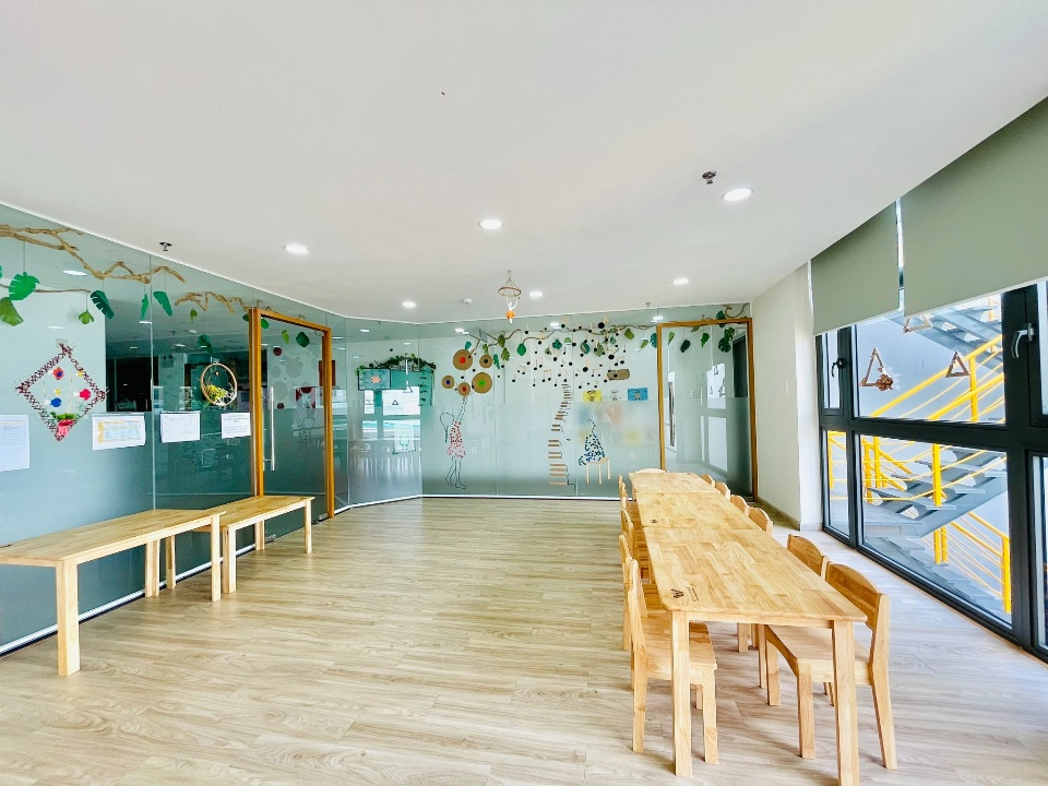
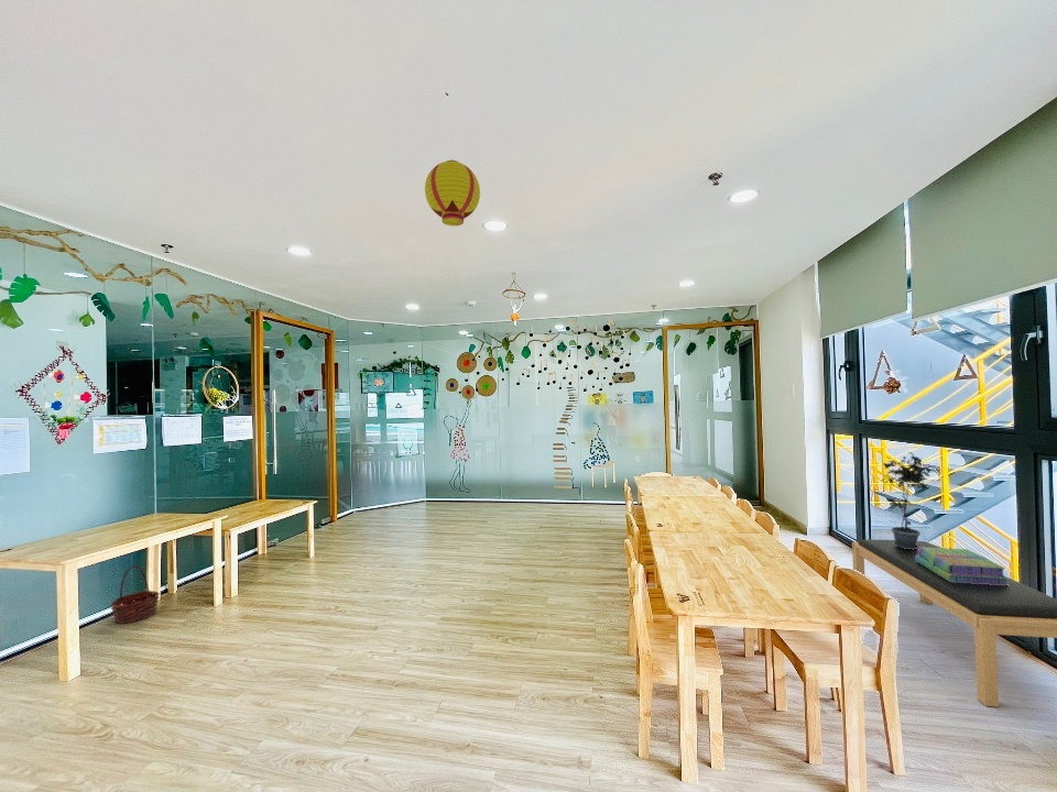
+ basket (135, 593)
+ potted plant (906, 499)
+ paper lantern (453, 190)
+ stack of books (958, 564)
+ bench (949, 603)
